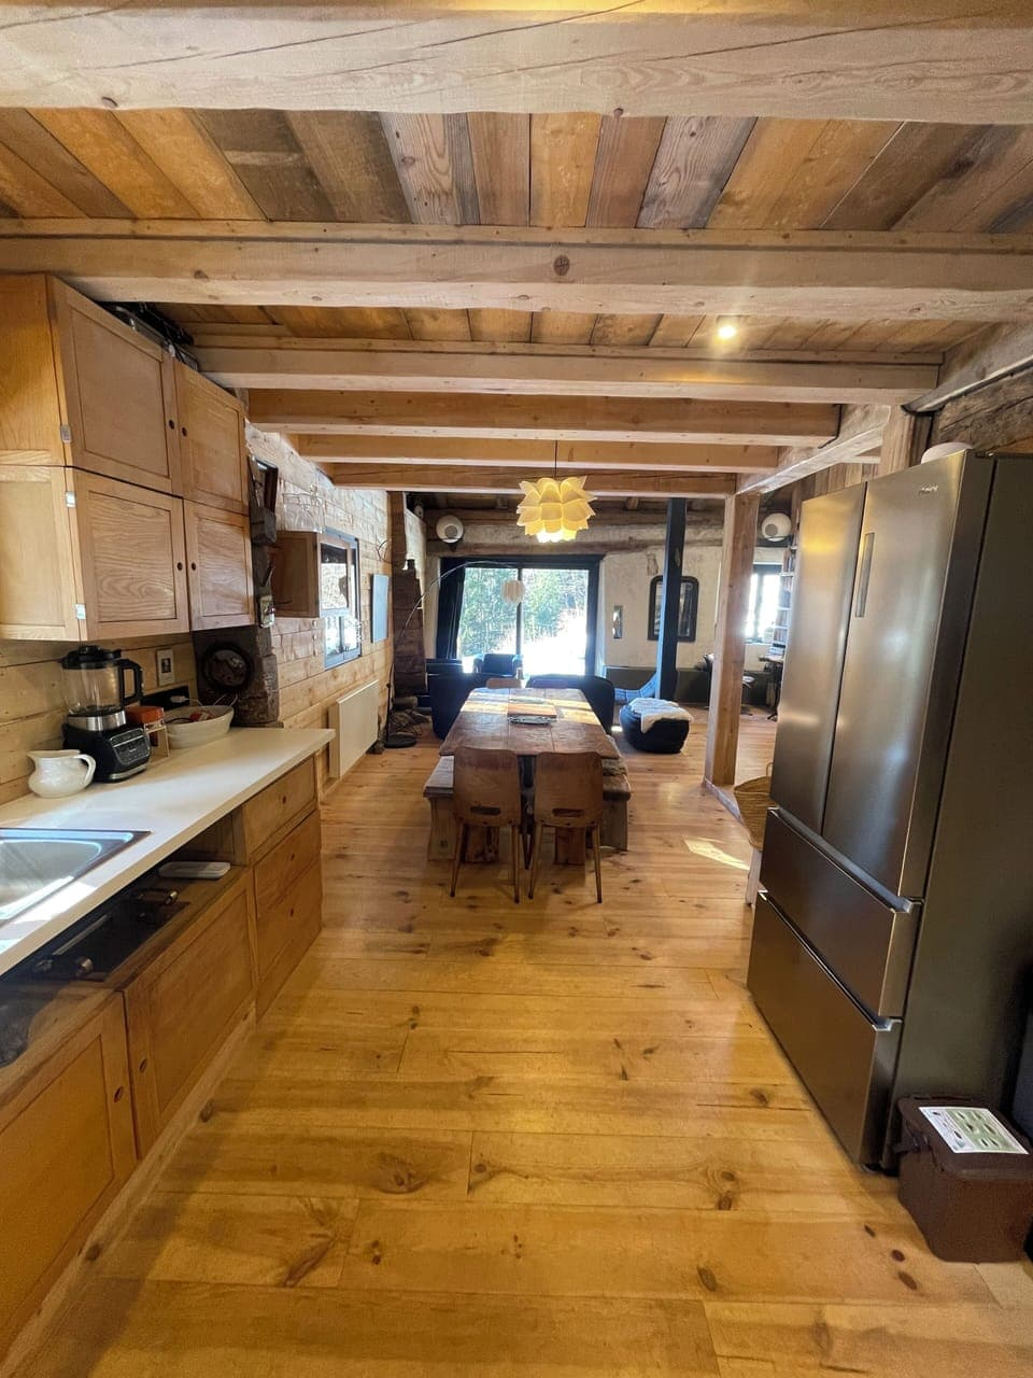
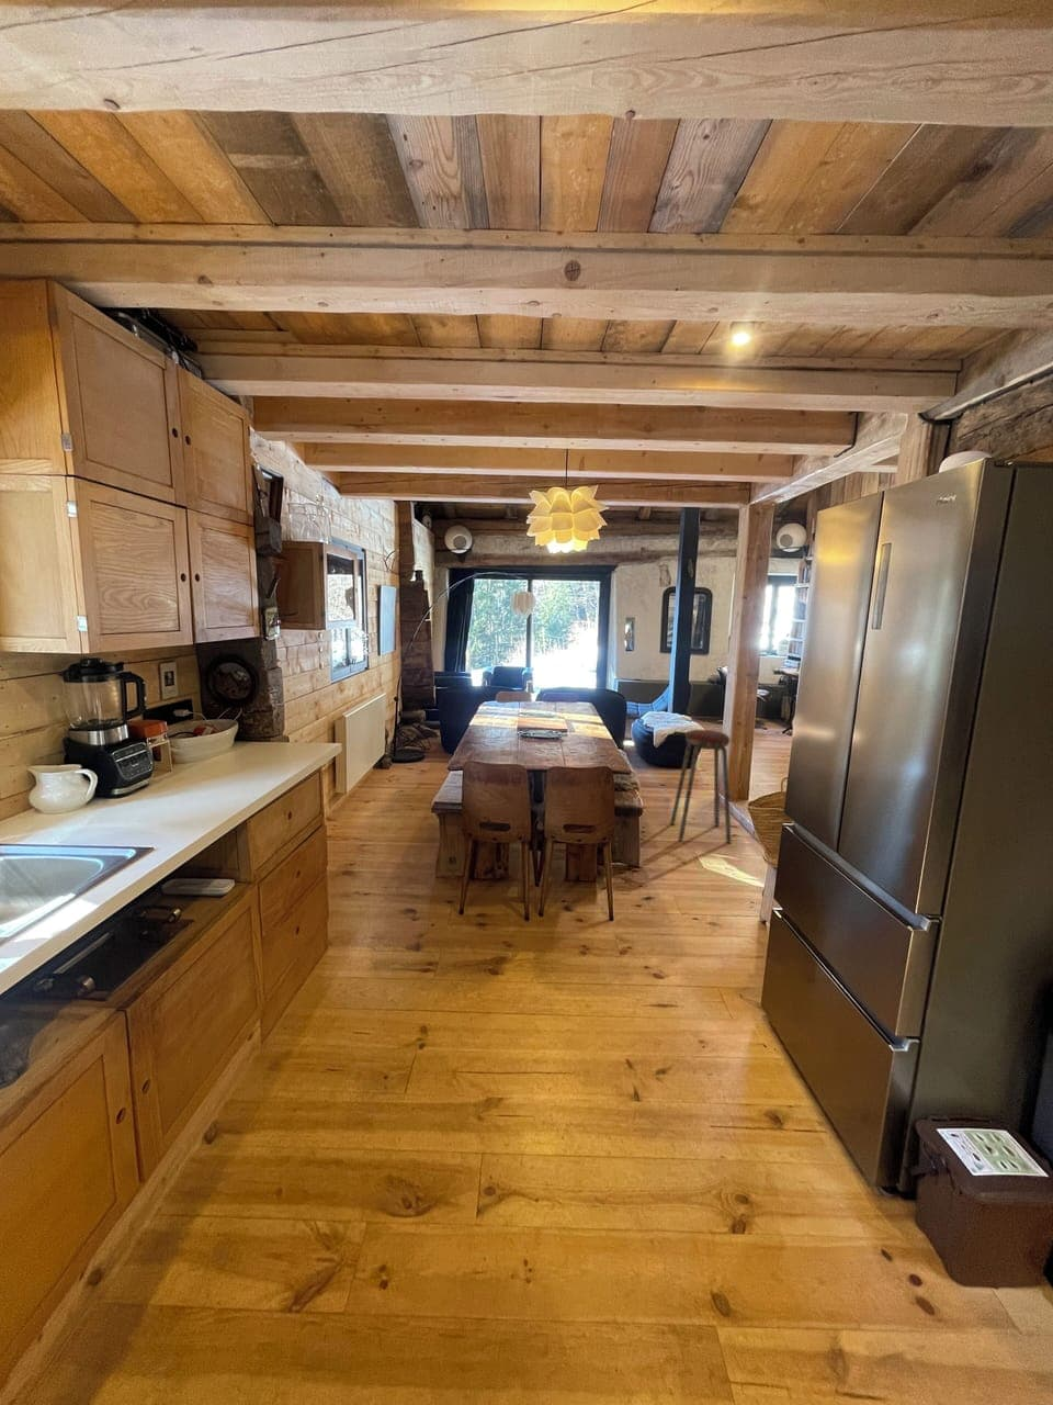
+ music stool (692, 782)
